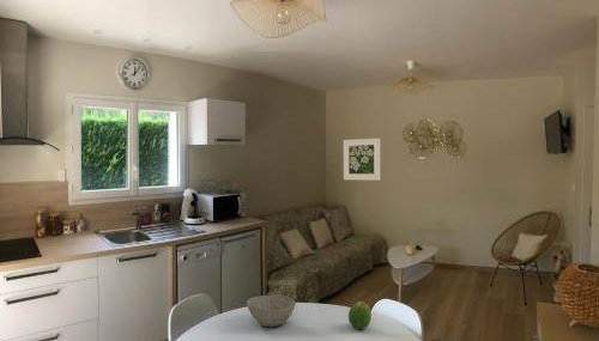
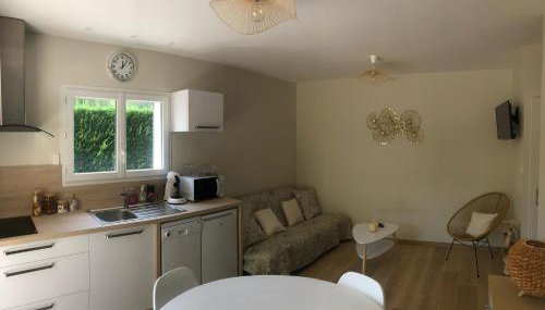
- fruit (359, 313)
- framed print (361, 159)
- bowl (271, 311)
